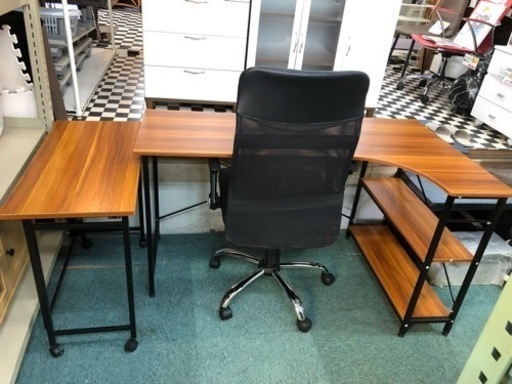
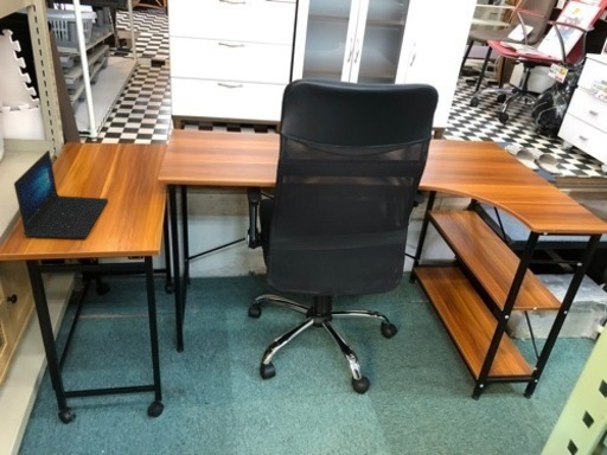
+ laptop (63, 196)
